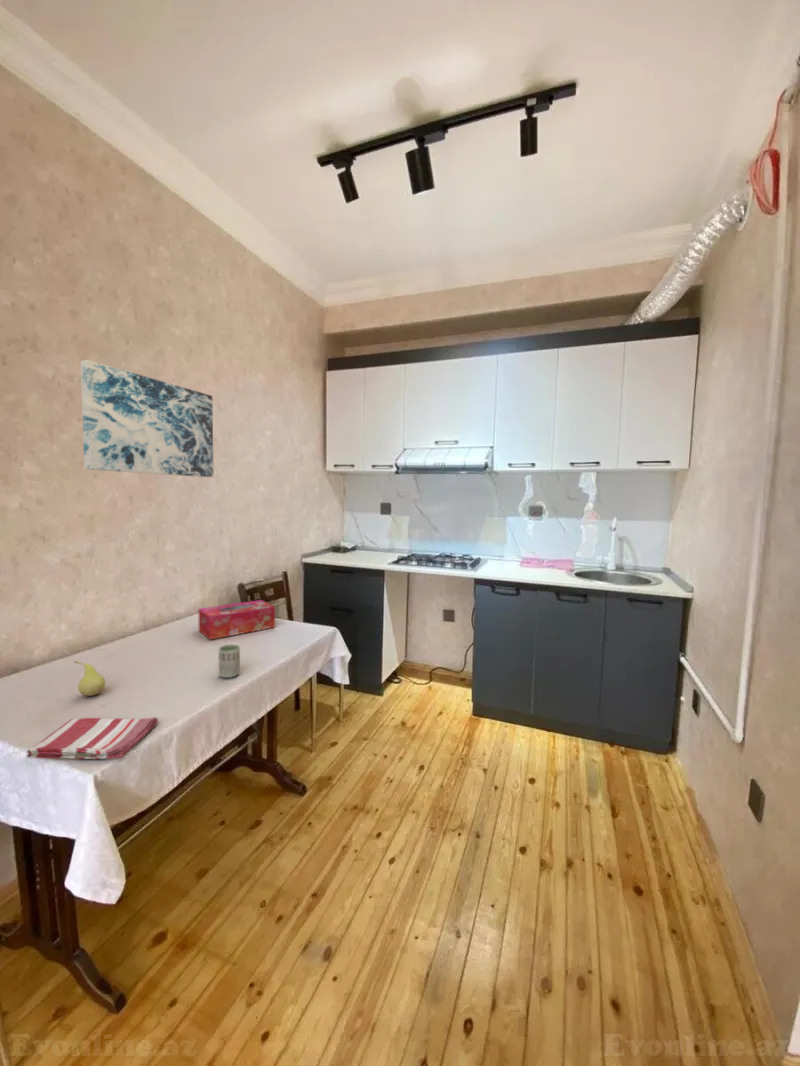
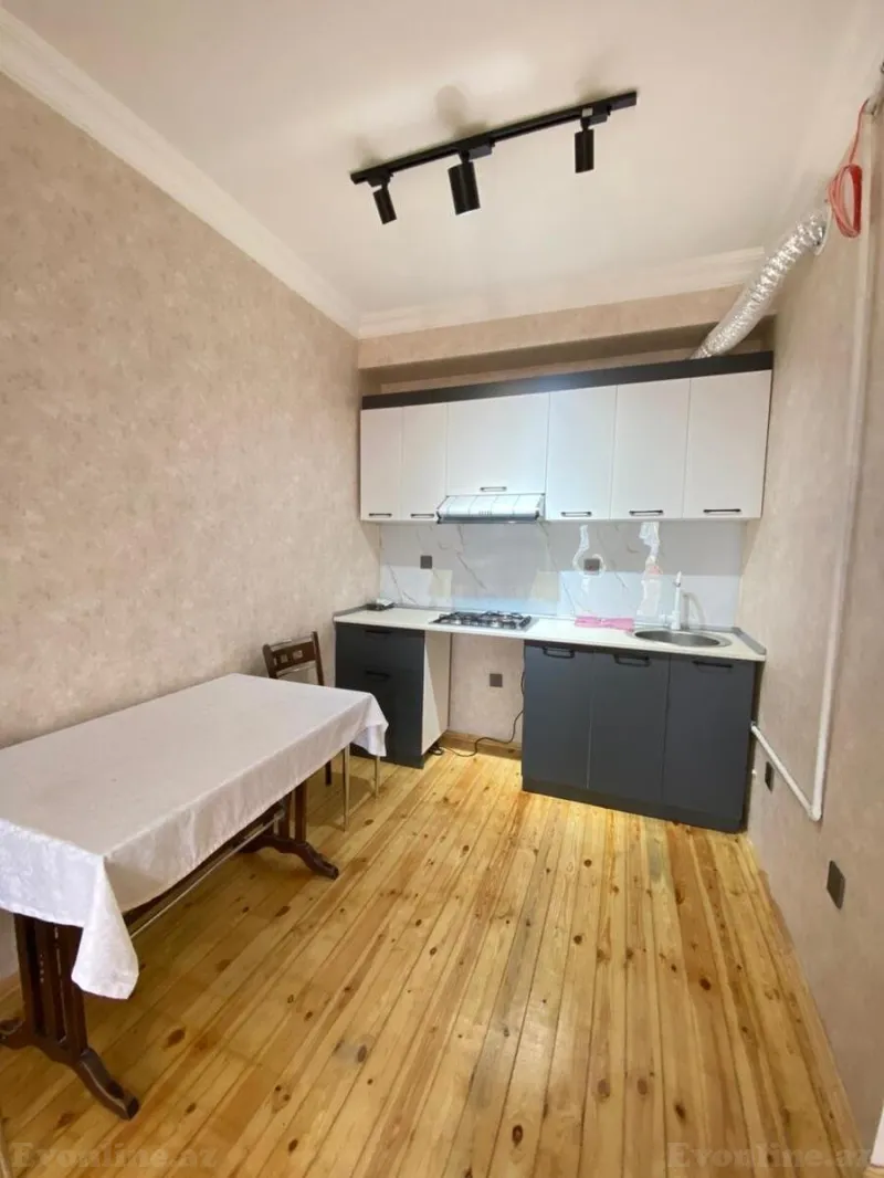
- tissue box (237, 618)
- wall art (156, 427)
- cup (229, 661)
- fruit (89, 677)
- dish towel (96, 735)
